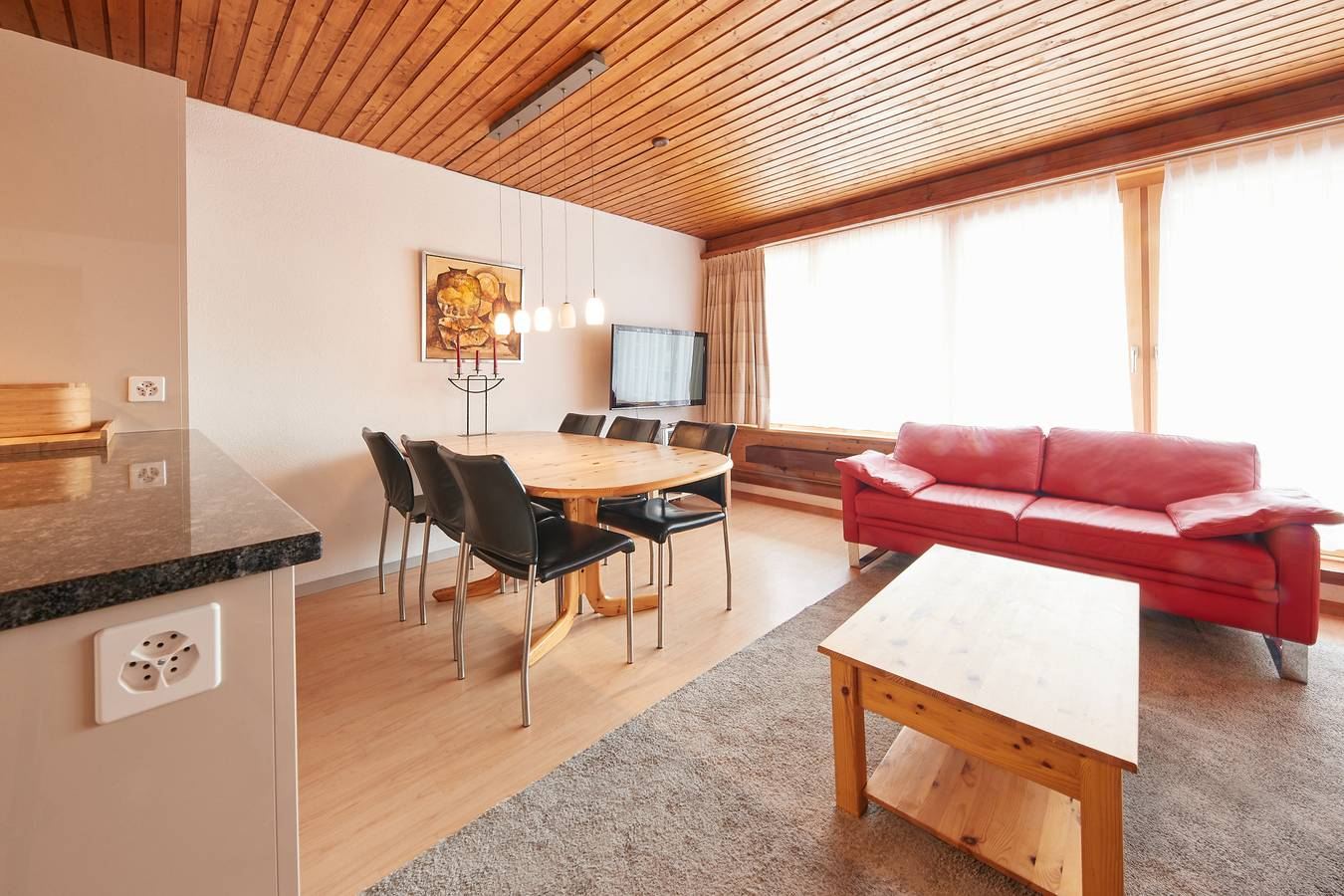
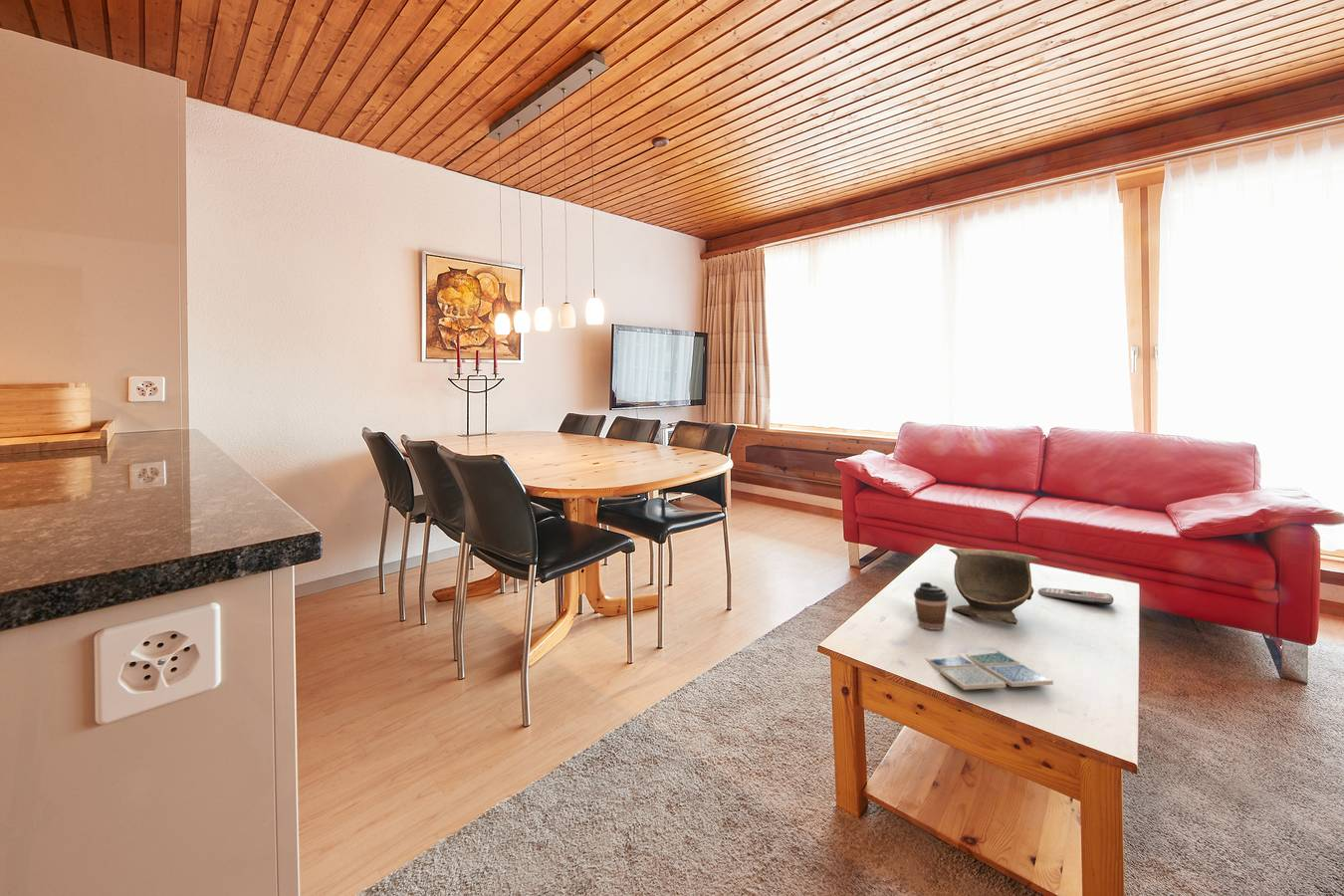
+ coffee cup (931, 605)
+ drink coaster (980, 666)
+ remote control (1074, 595)
+ decorative bowl (993, 582)
